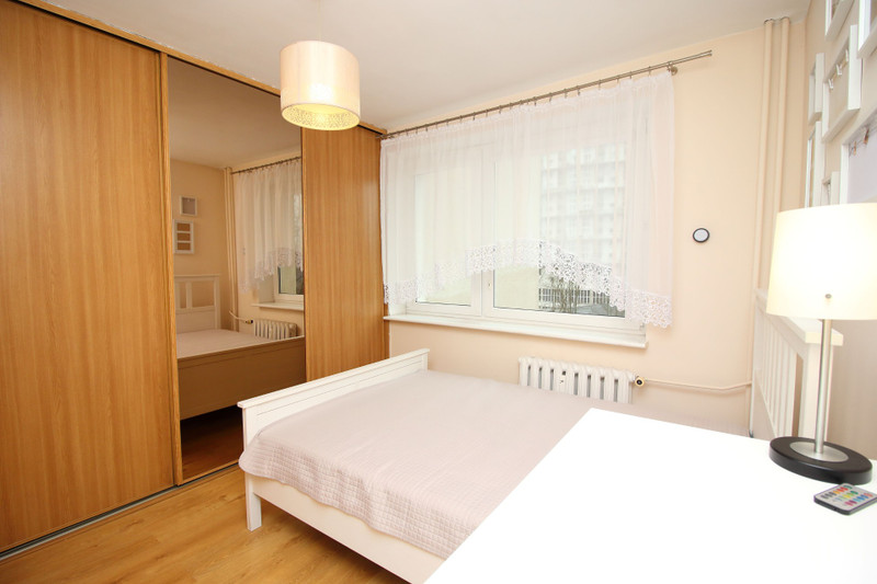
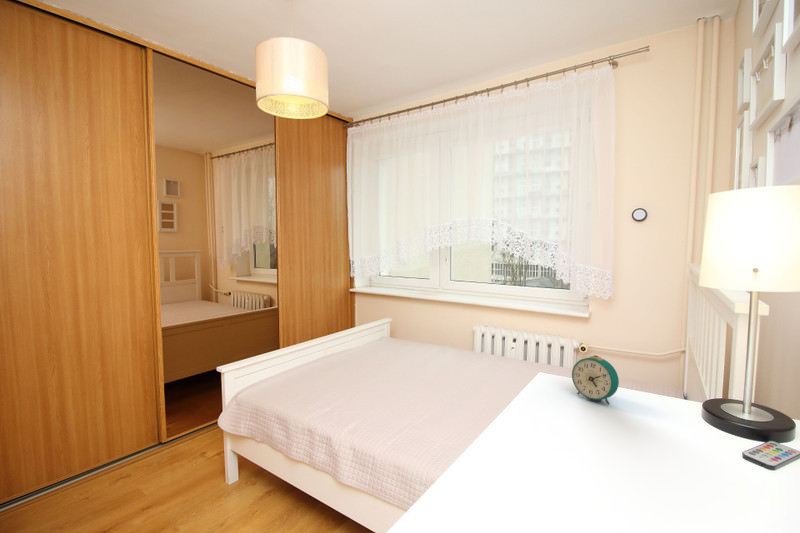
+ alarm clock (596, 376)
